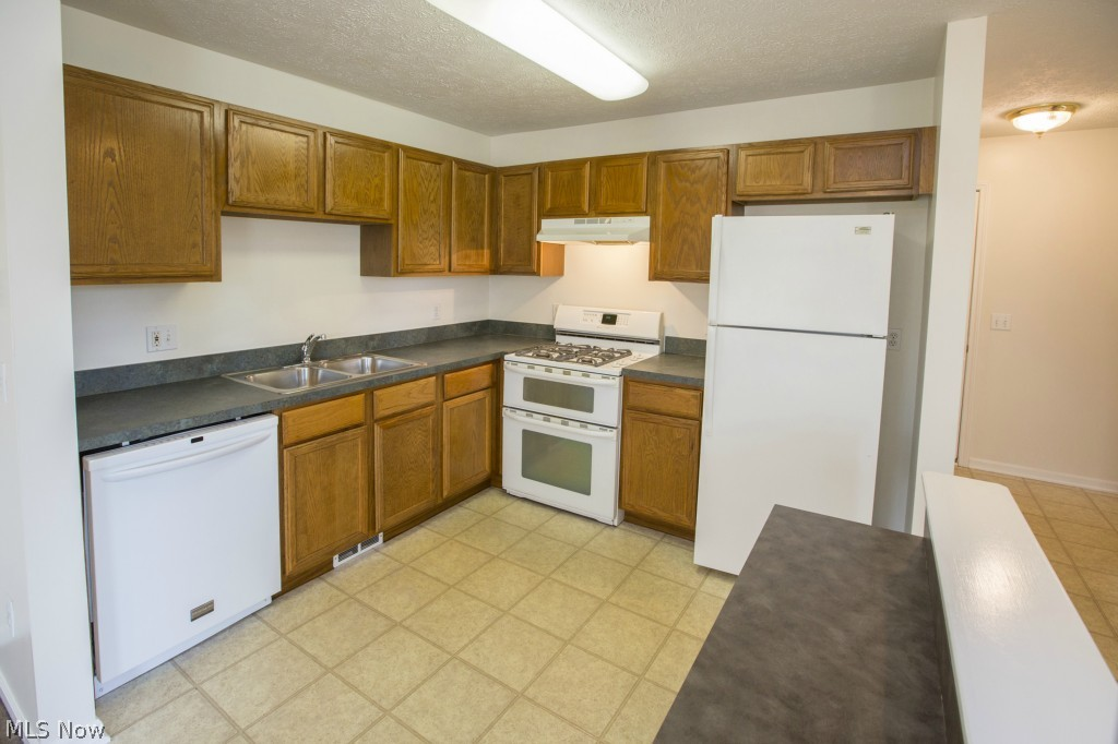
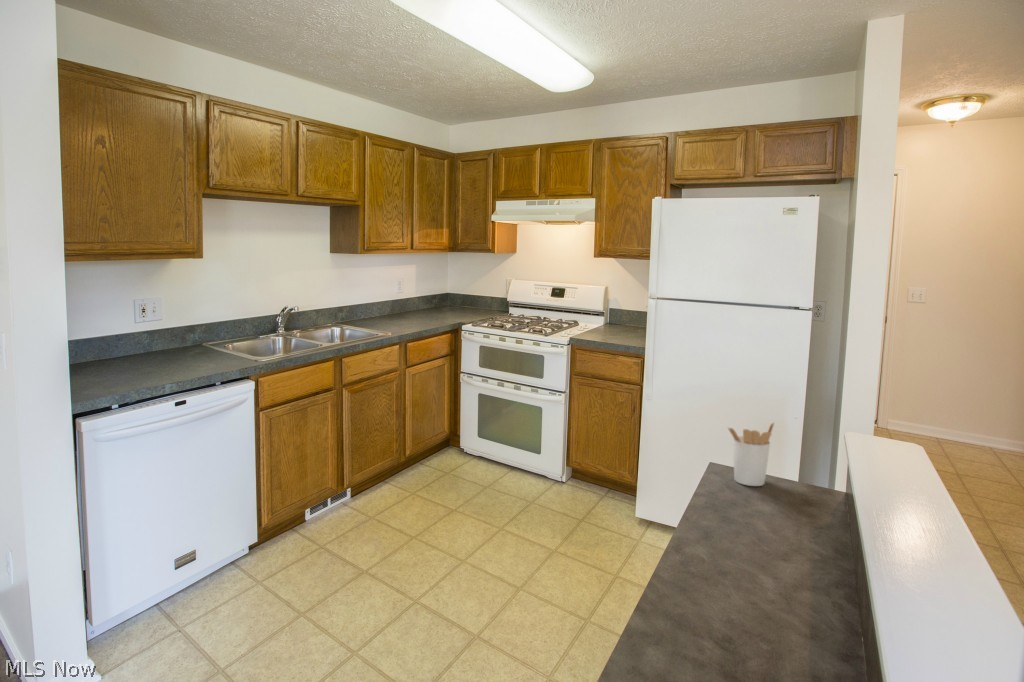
+ utensil holder (752, 453)
